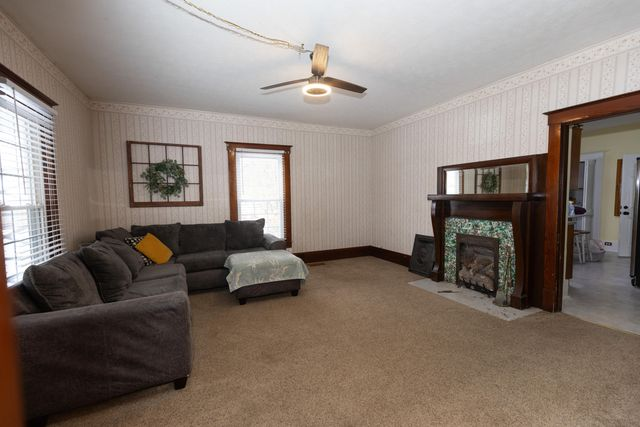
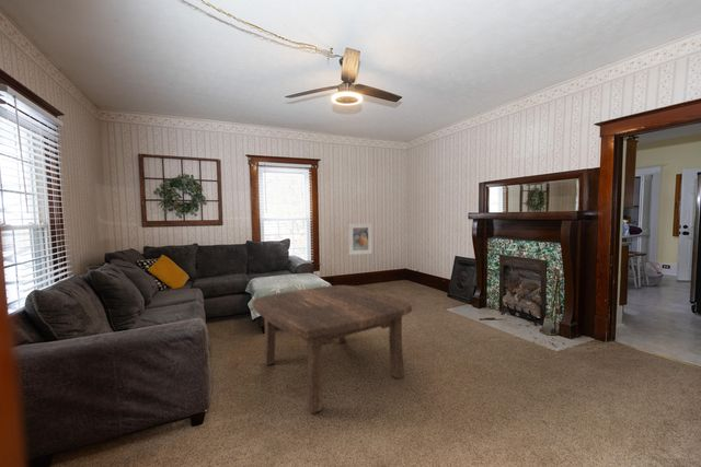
+ coffee table (330, 335)
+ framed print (360, 238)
